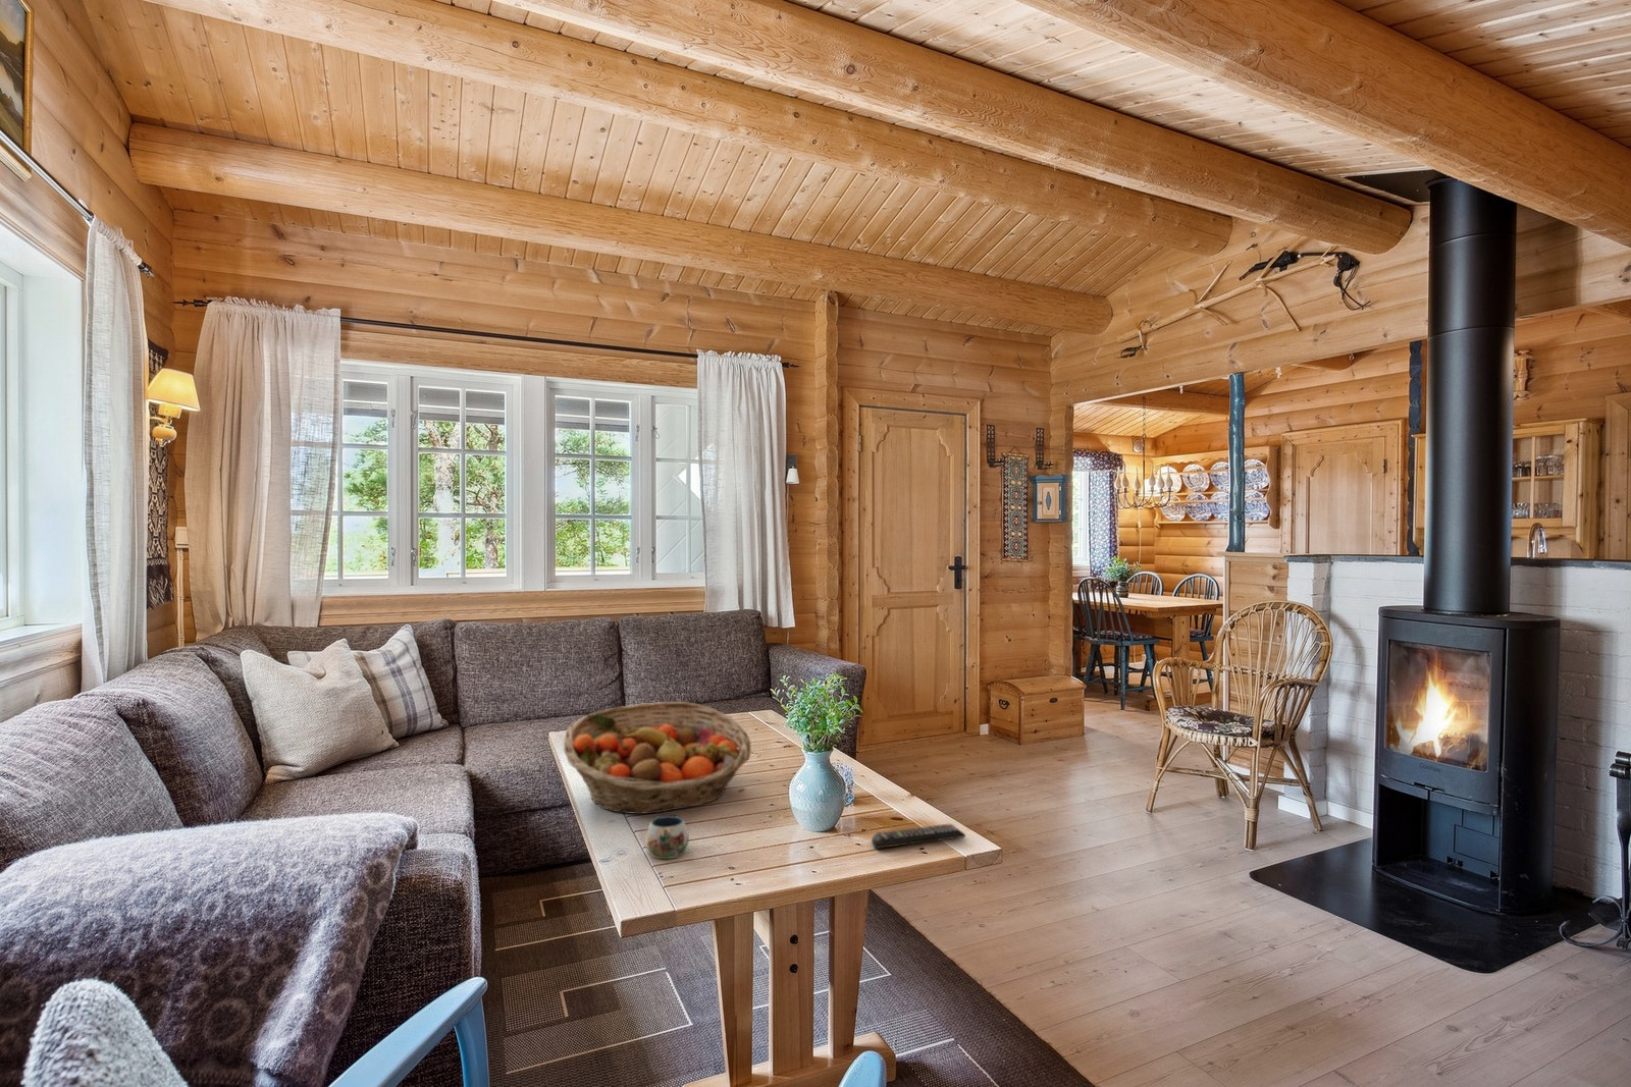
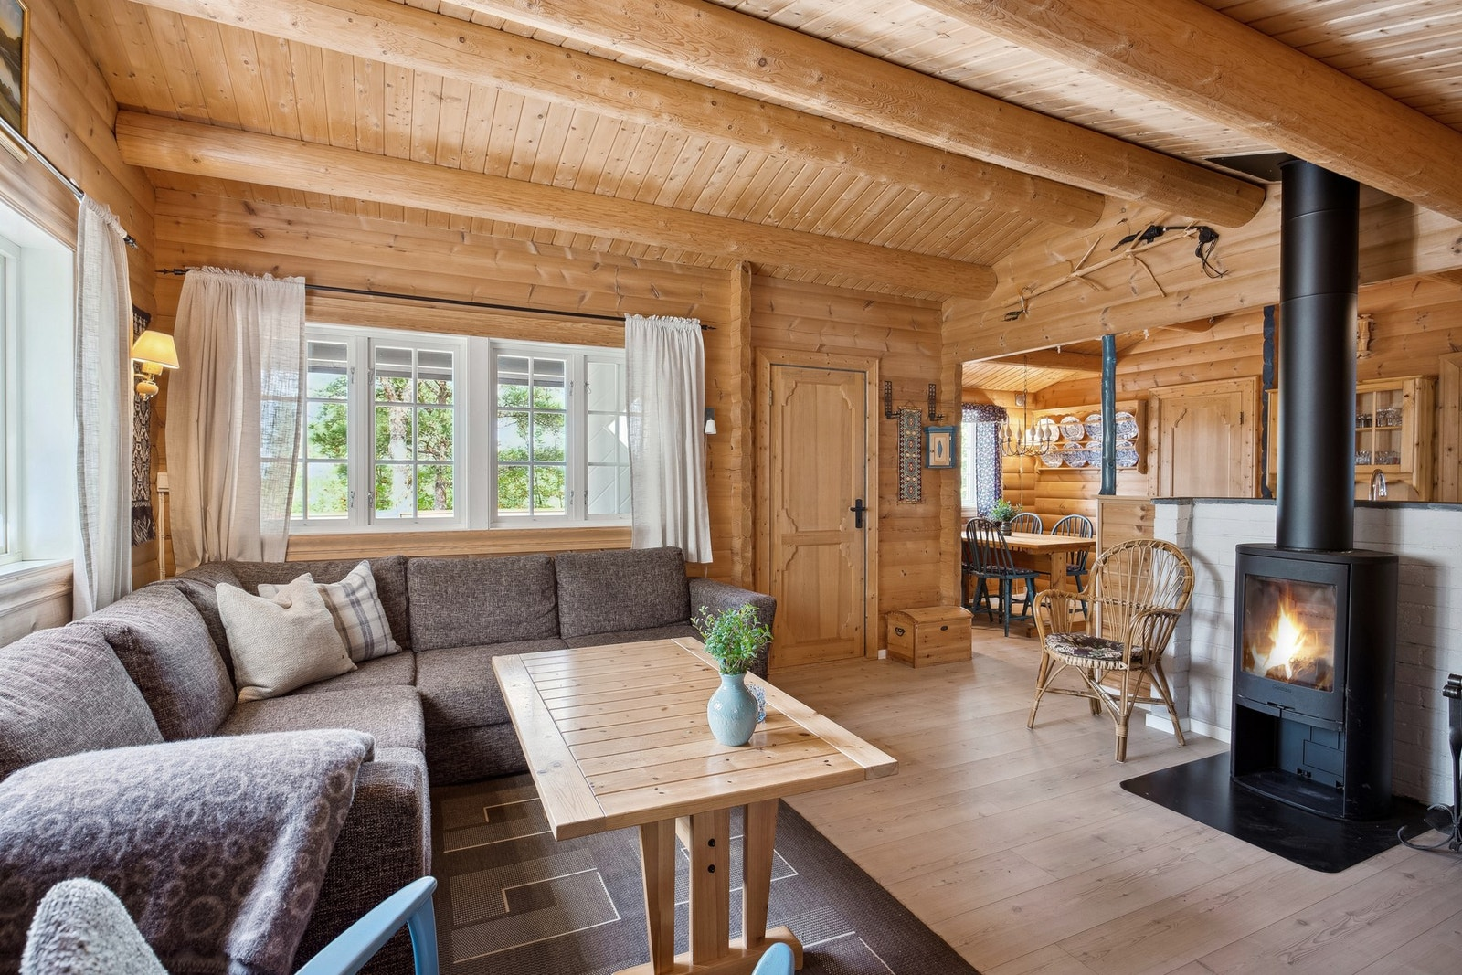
- fruit basket (659, 753)
- mug (665, 835)
- remote control (919, 836)
